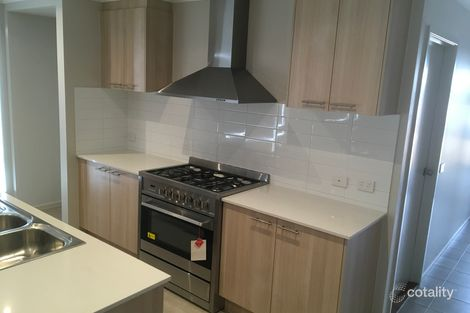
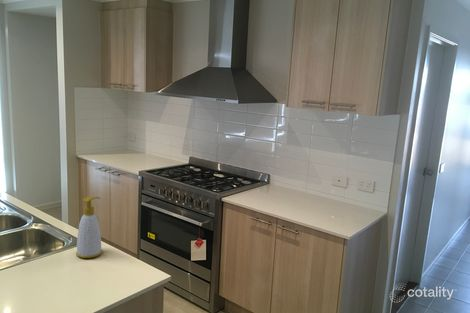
+ soap bottle (89, 226)
